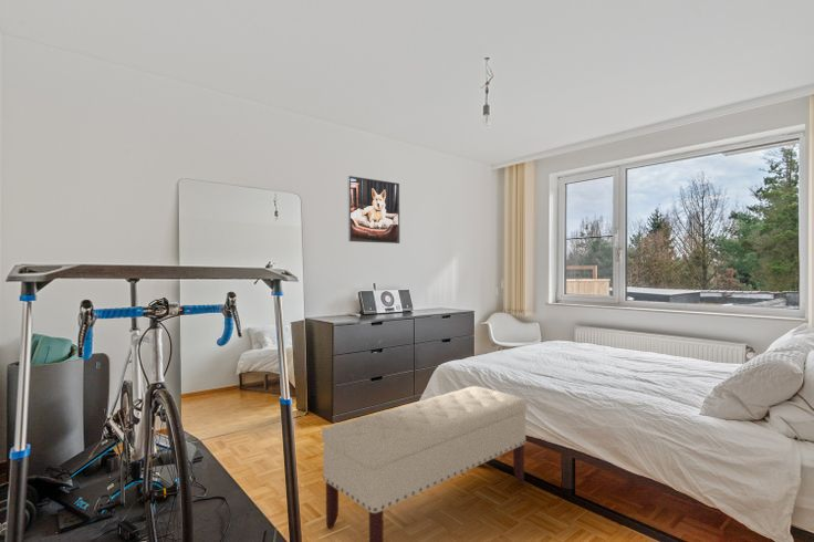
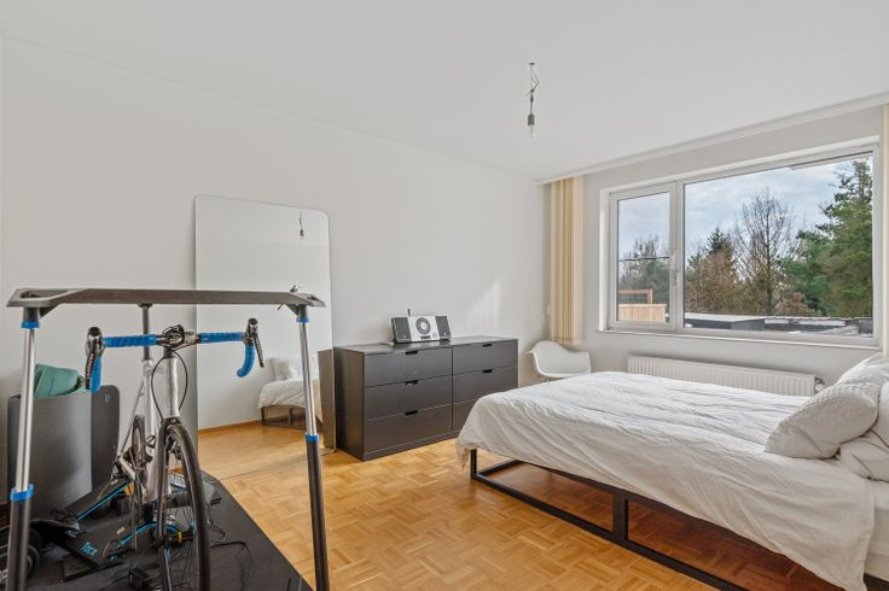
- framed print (375, 210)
- bench (434, 456)
